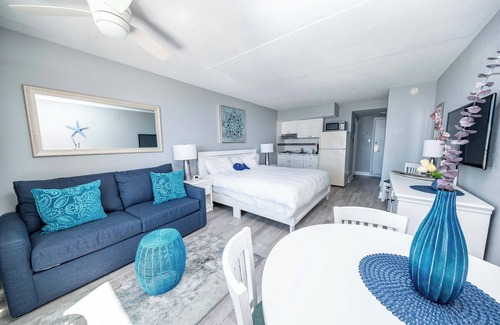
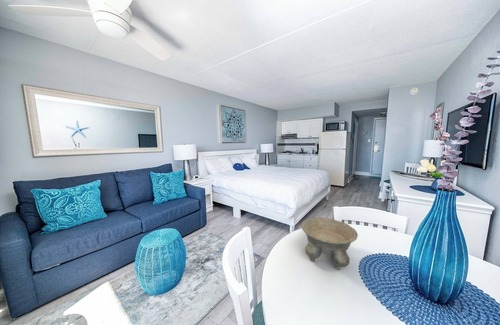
+ bowl (327, 242)
